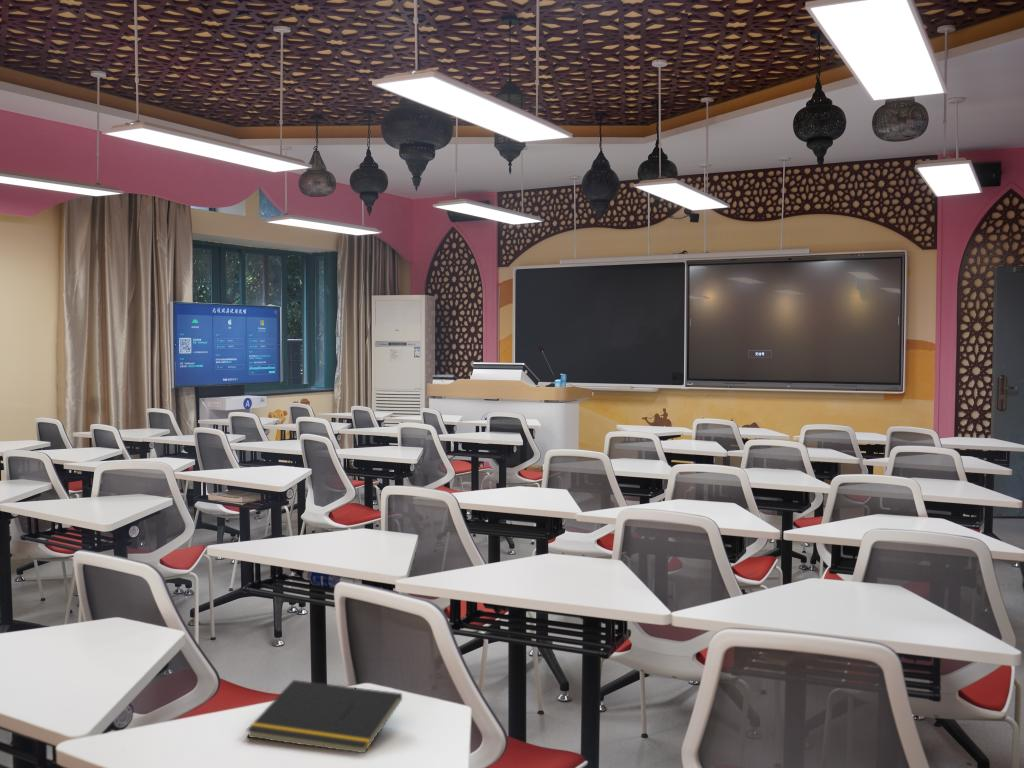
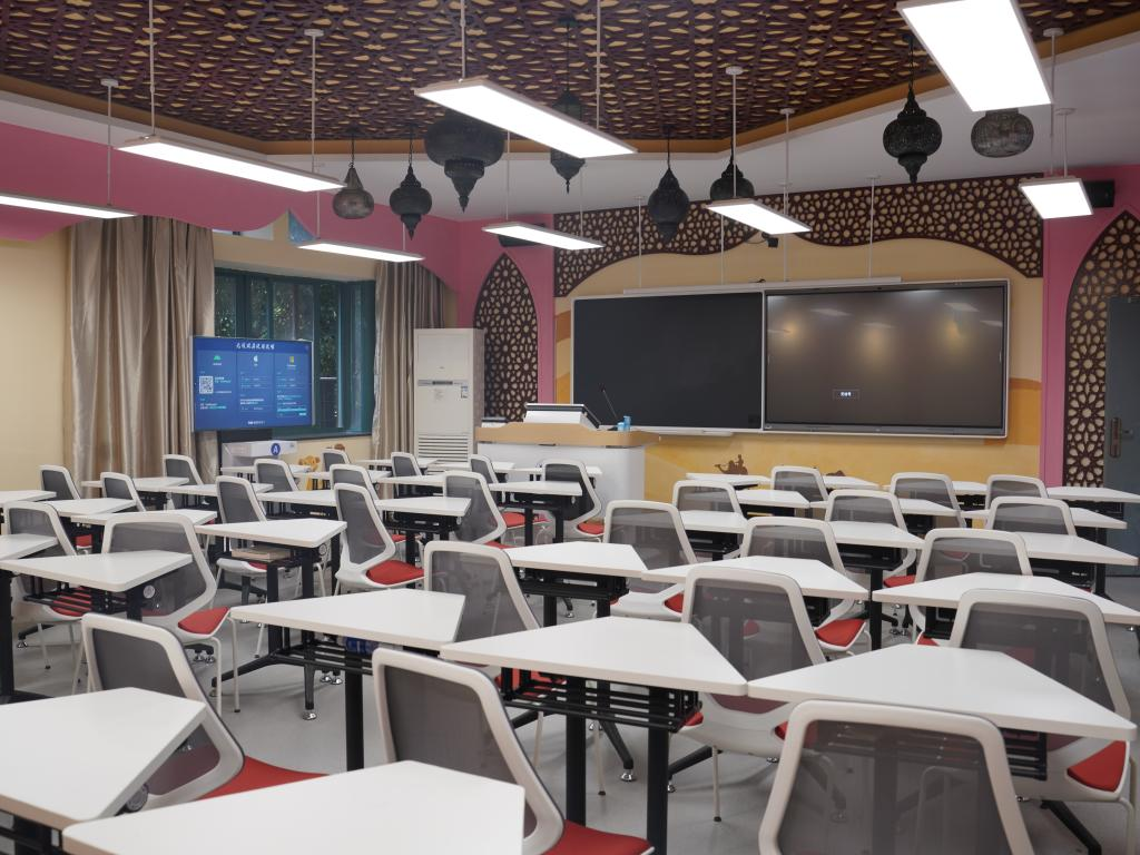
- notepad (326, 714)
